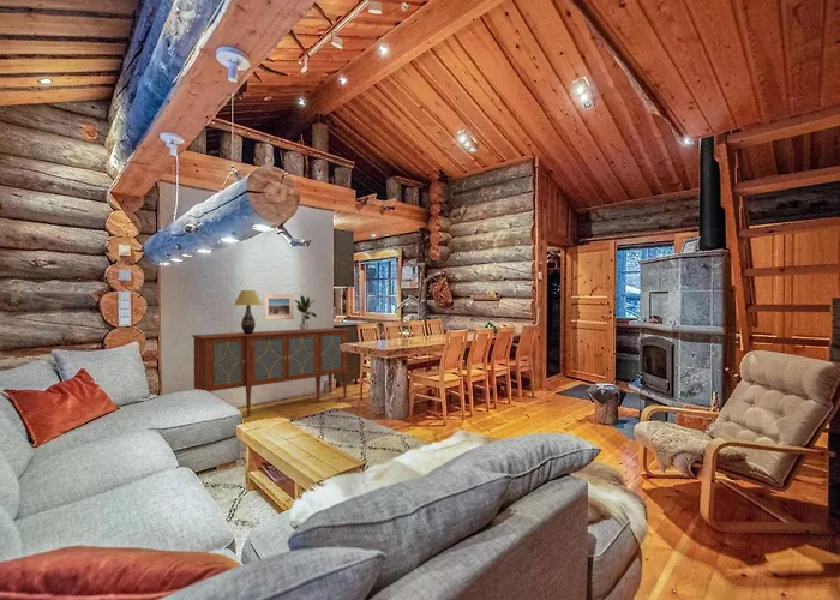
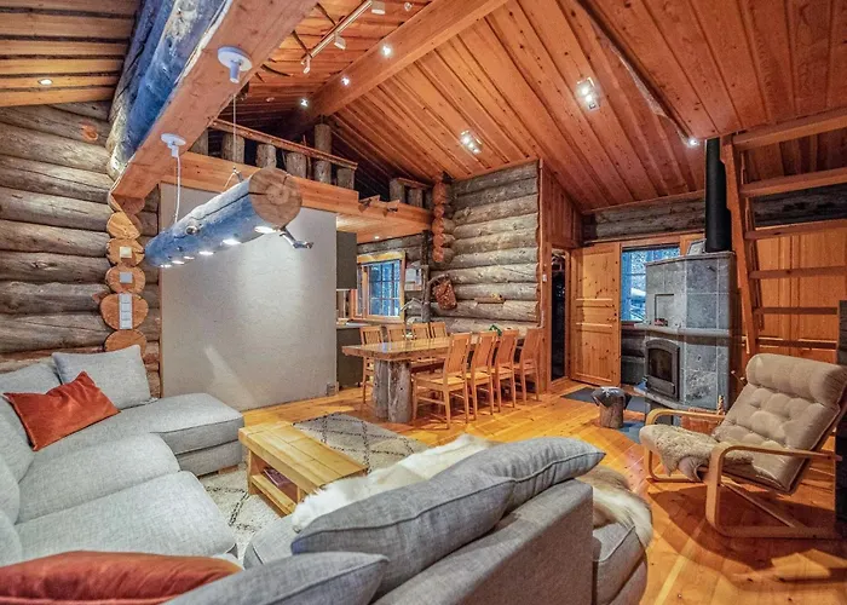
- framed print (278, 306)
- table lamp (247, 312)
- potted plant (305, 312)
- sideboard (278, 368)
